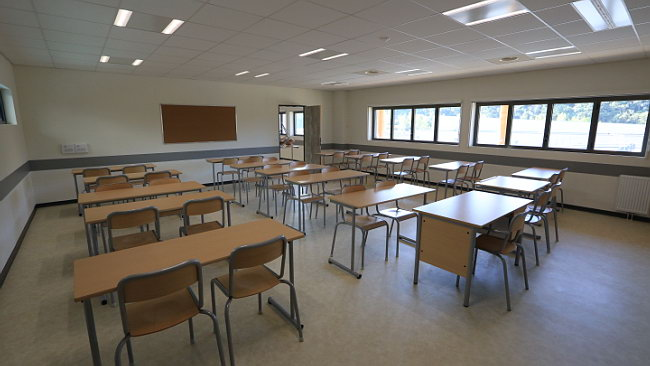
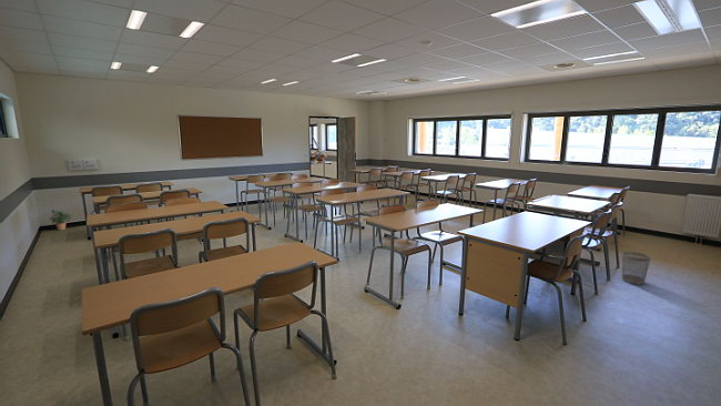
+ wastebasket (634, 267)
+ potted plant (62, 219)
